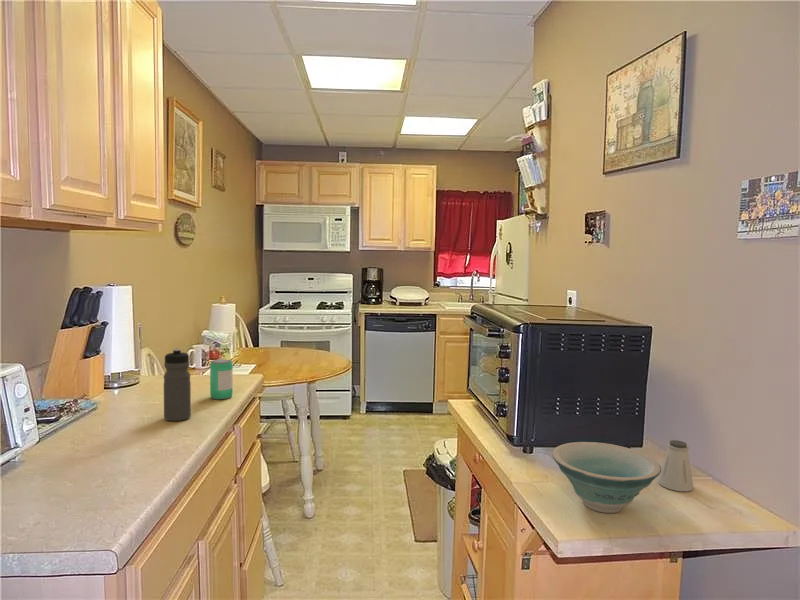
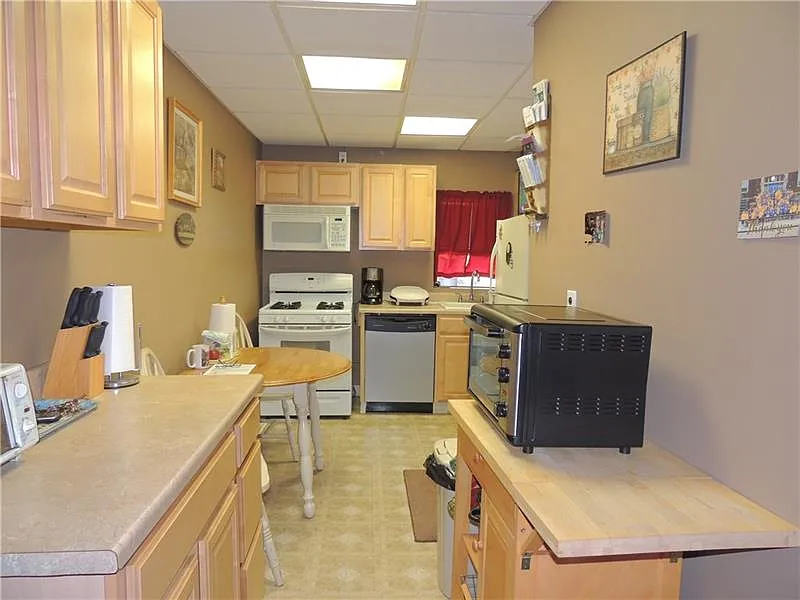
- water bottle (177, 383)
- bowl (603, 481)
- saltshaker (676, 463)
- beverage can (221, 379)
